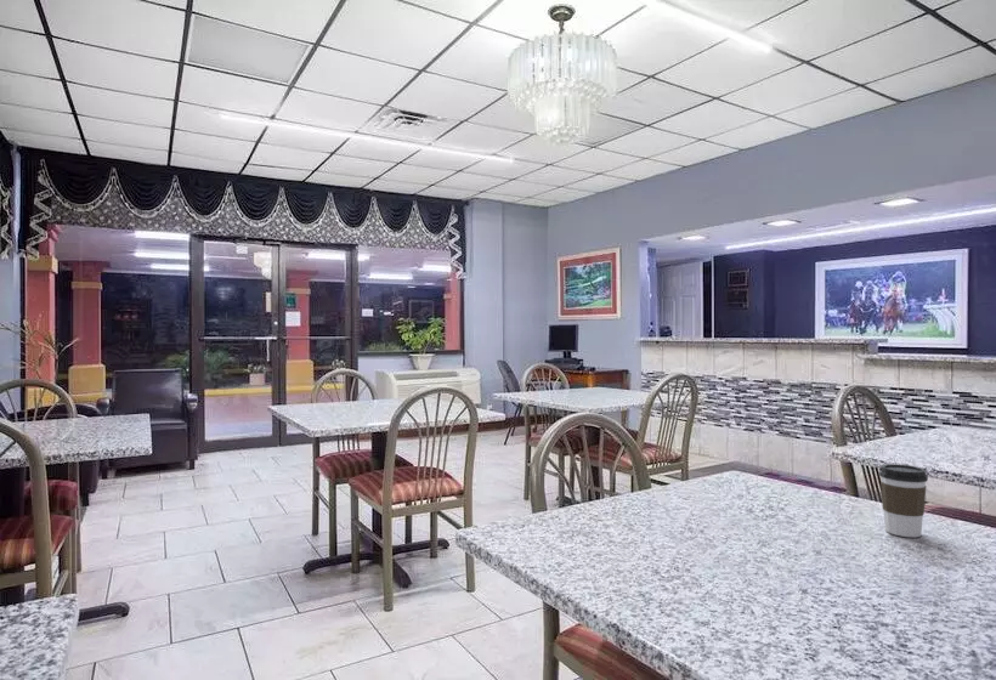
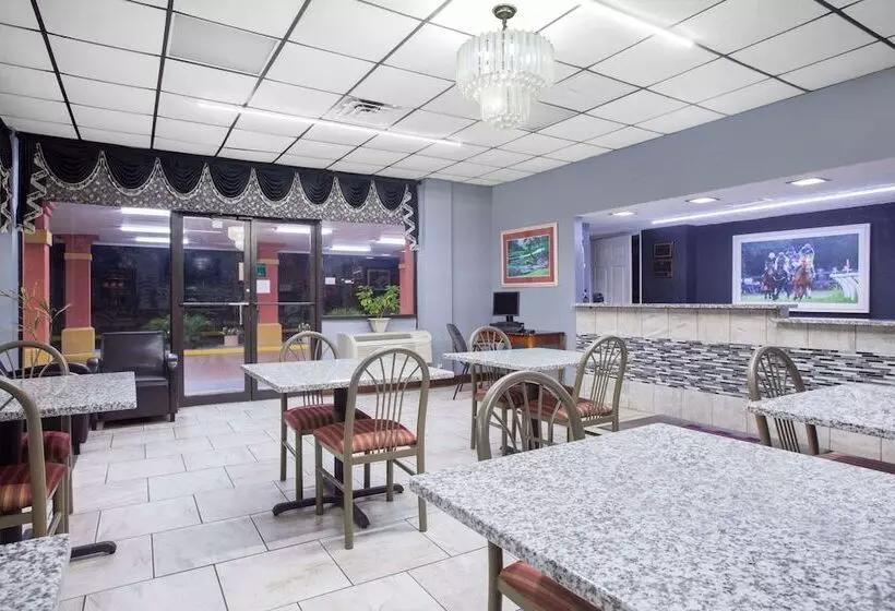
- coffee cup (902, 499)
